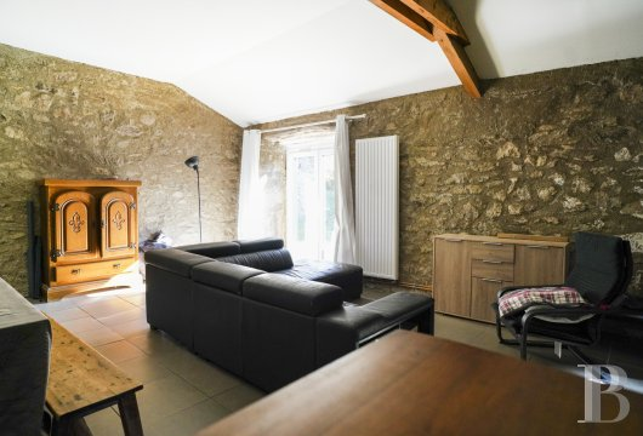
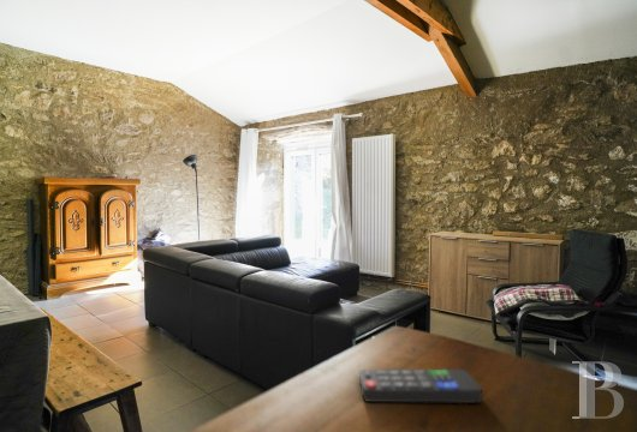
+ remote control (417, 383)
